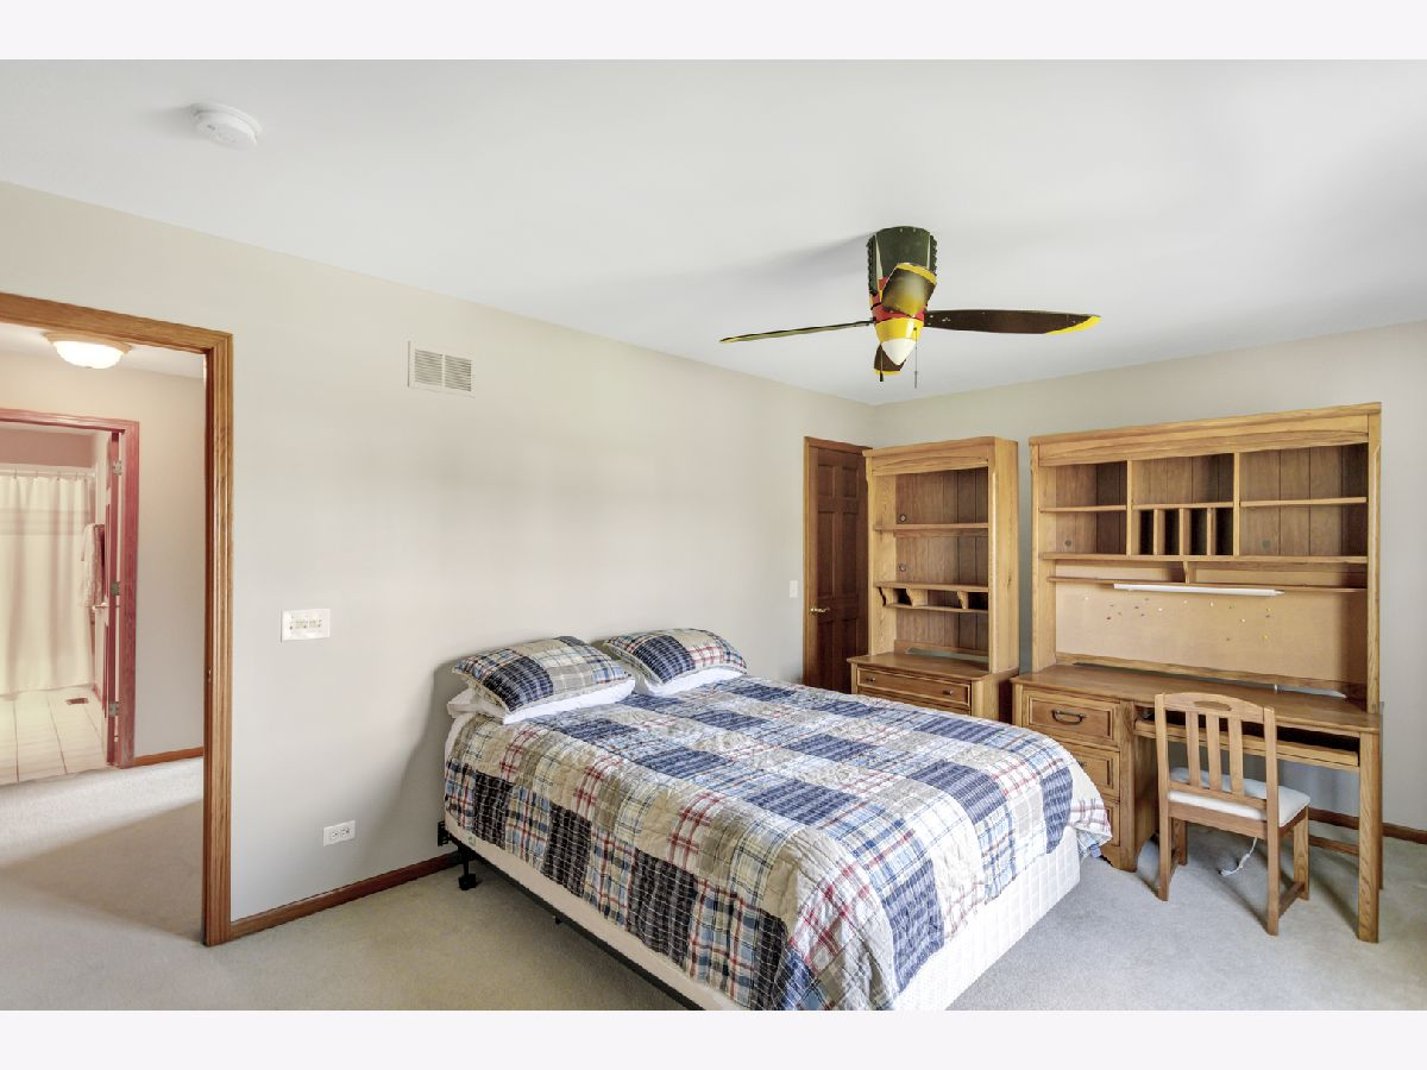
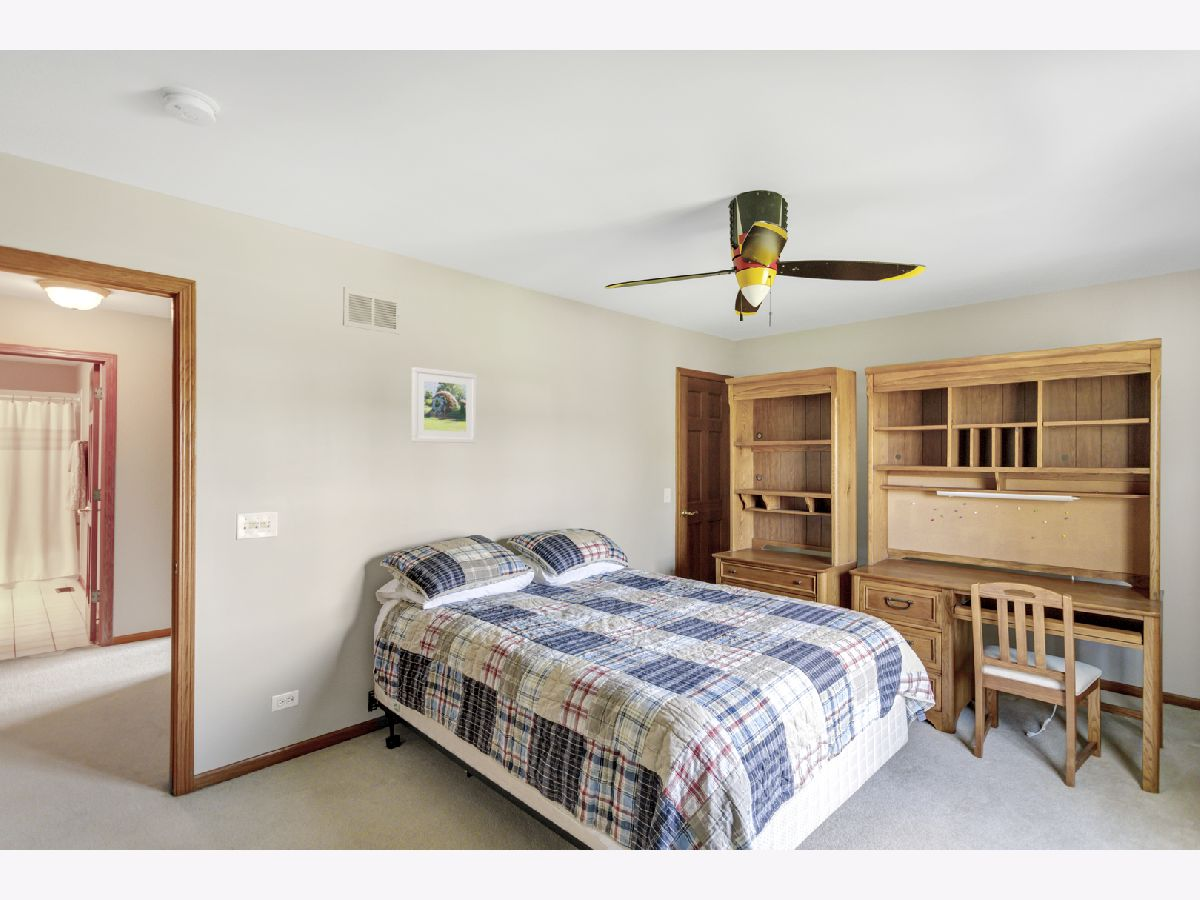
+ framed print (445, 406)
